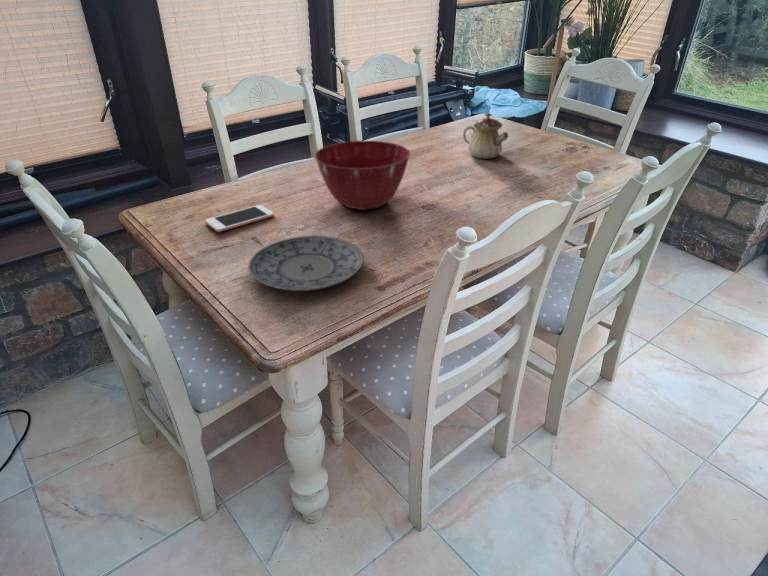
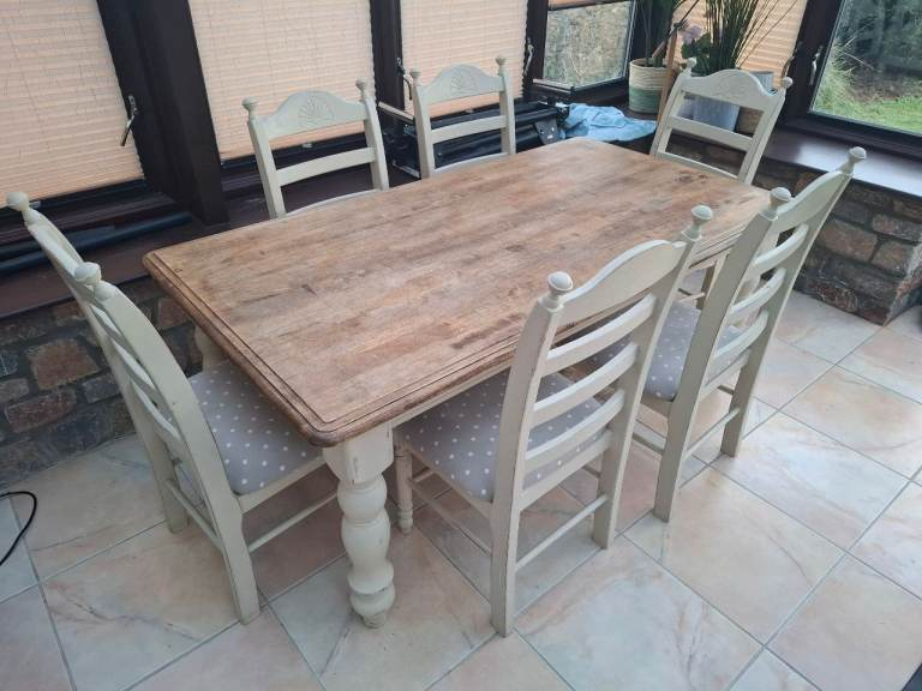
- cell phone (240, 218)
- mixing bowl (362, 177)
- teapot (484, 133)
- plate (306, 265)
